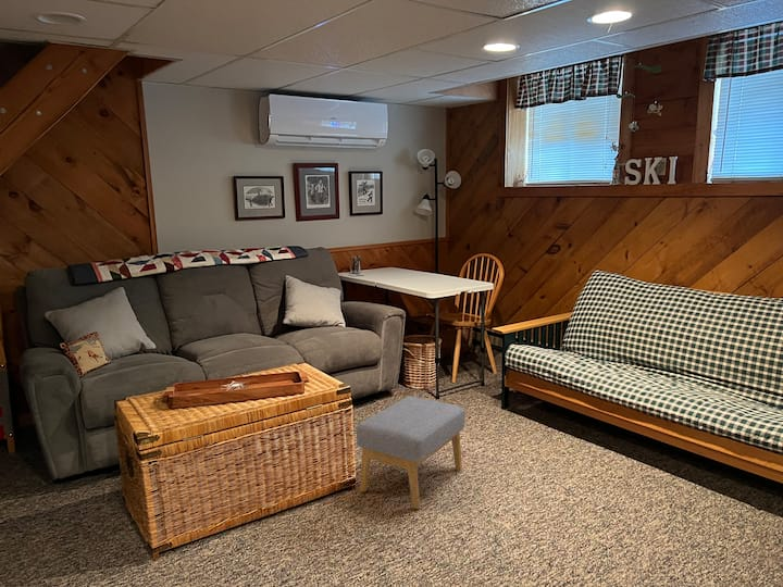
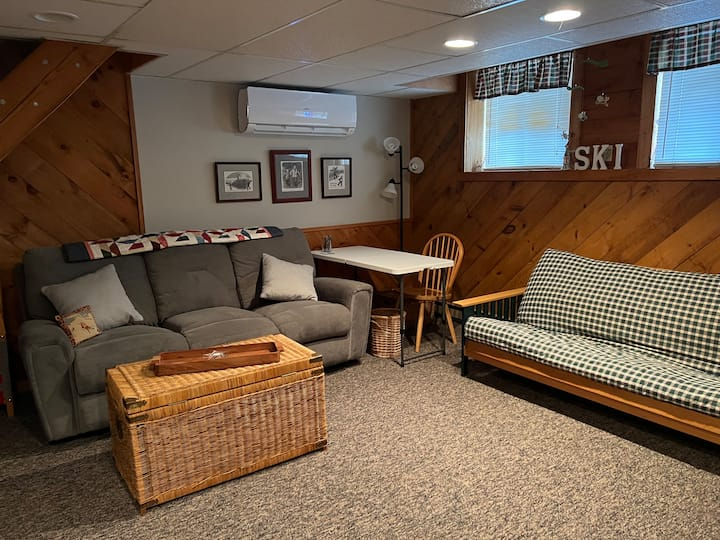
- footstool (412, 446)
